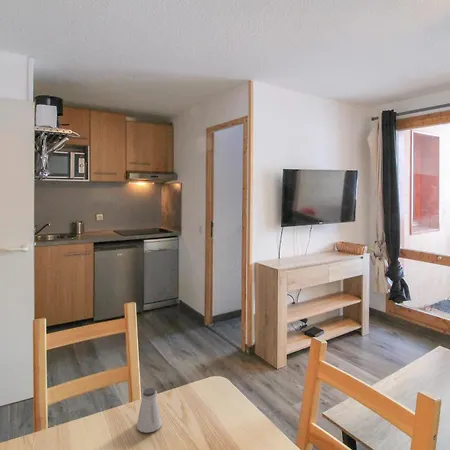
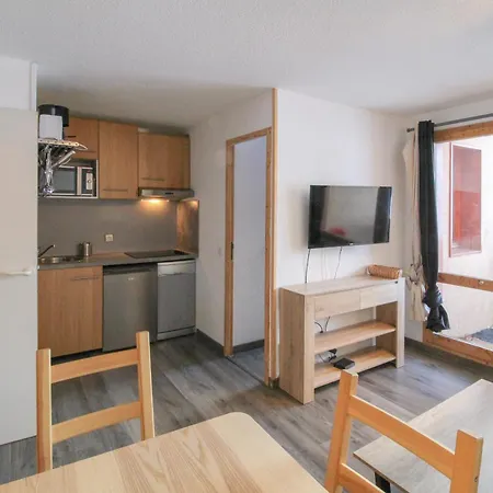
- saltshaker (149, 407)
